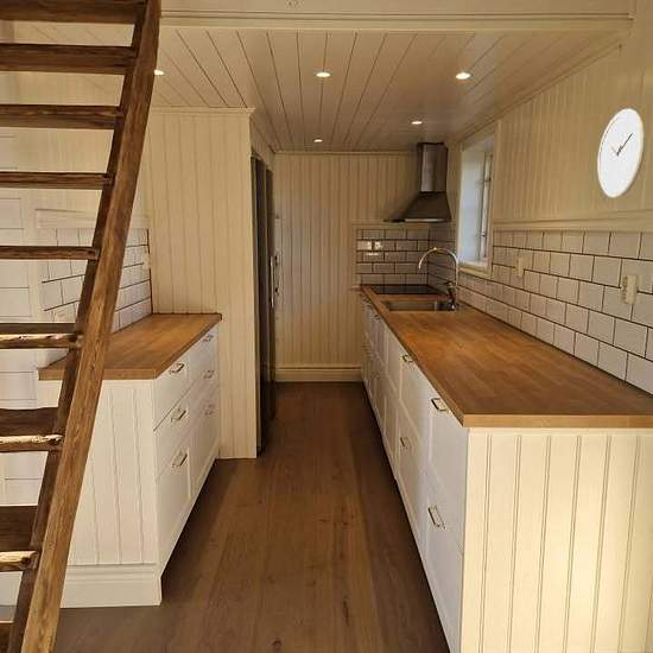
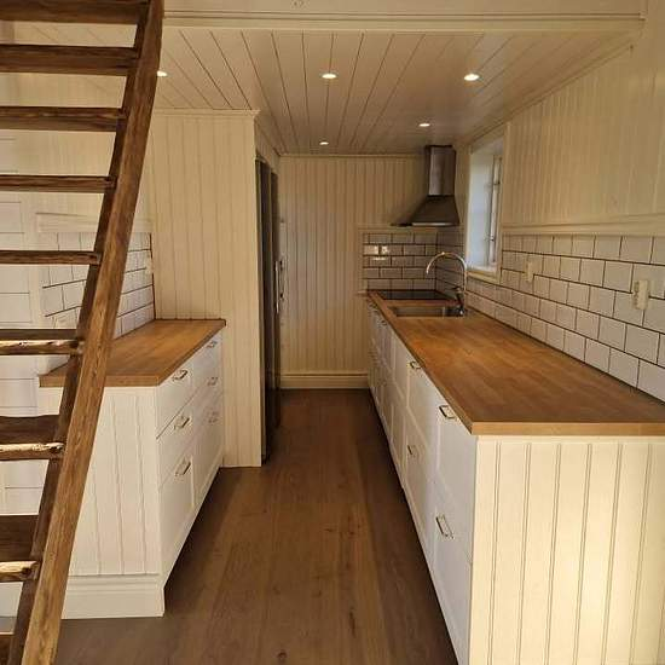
- wall clock (617, 153)
